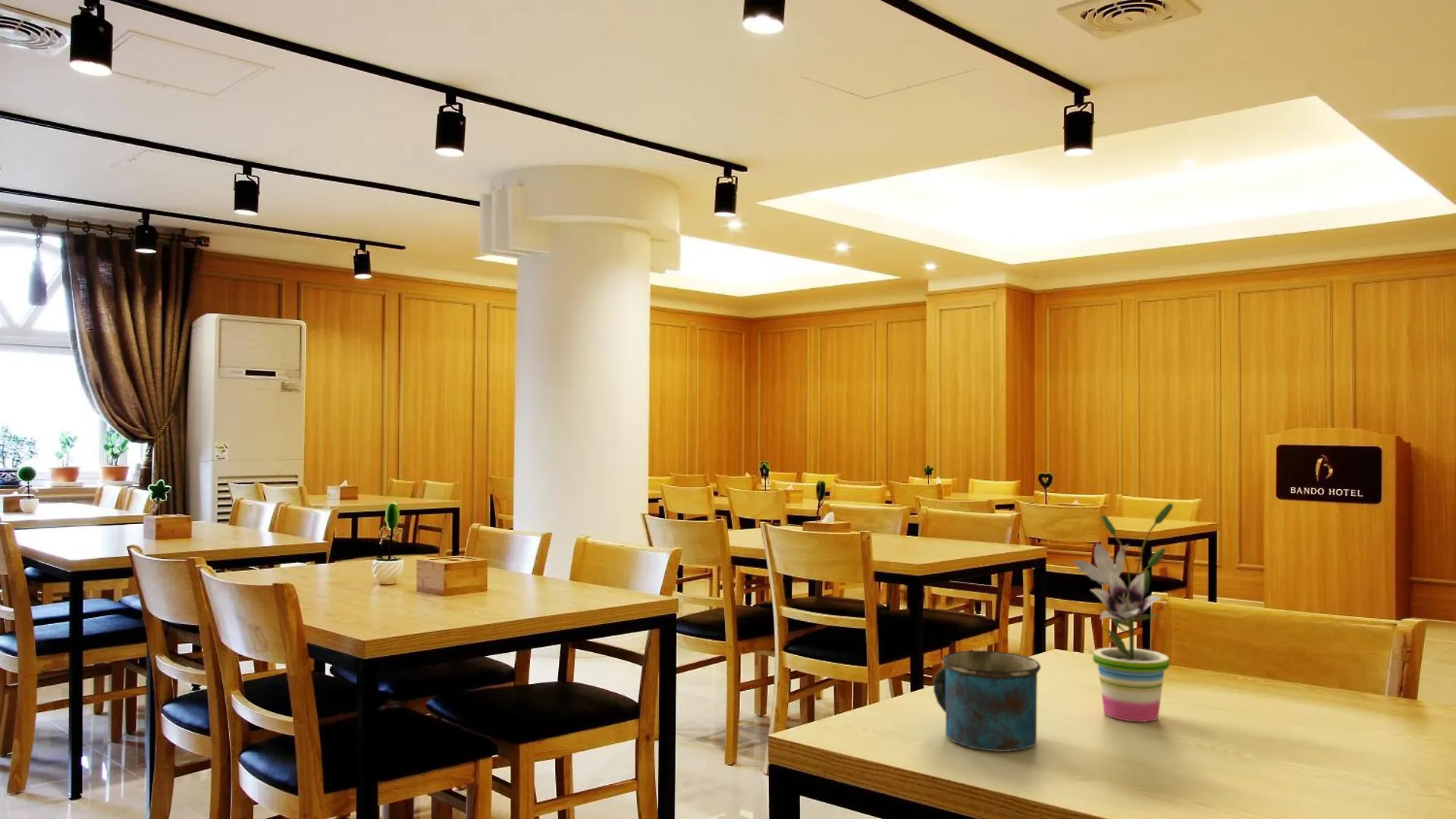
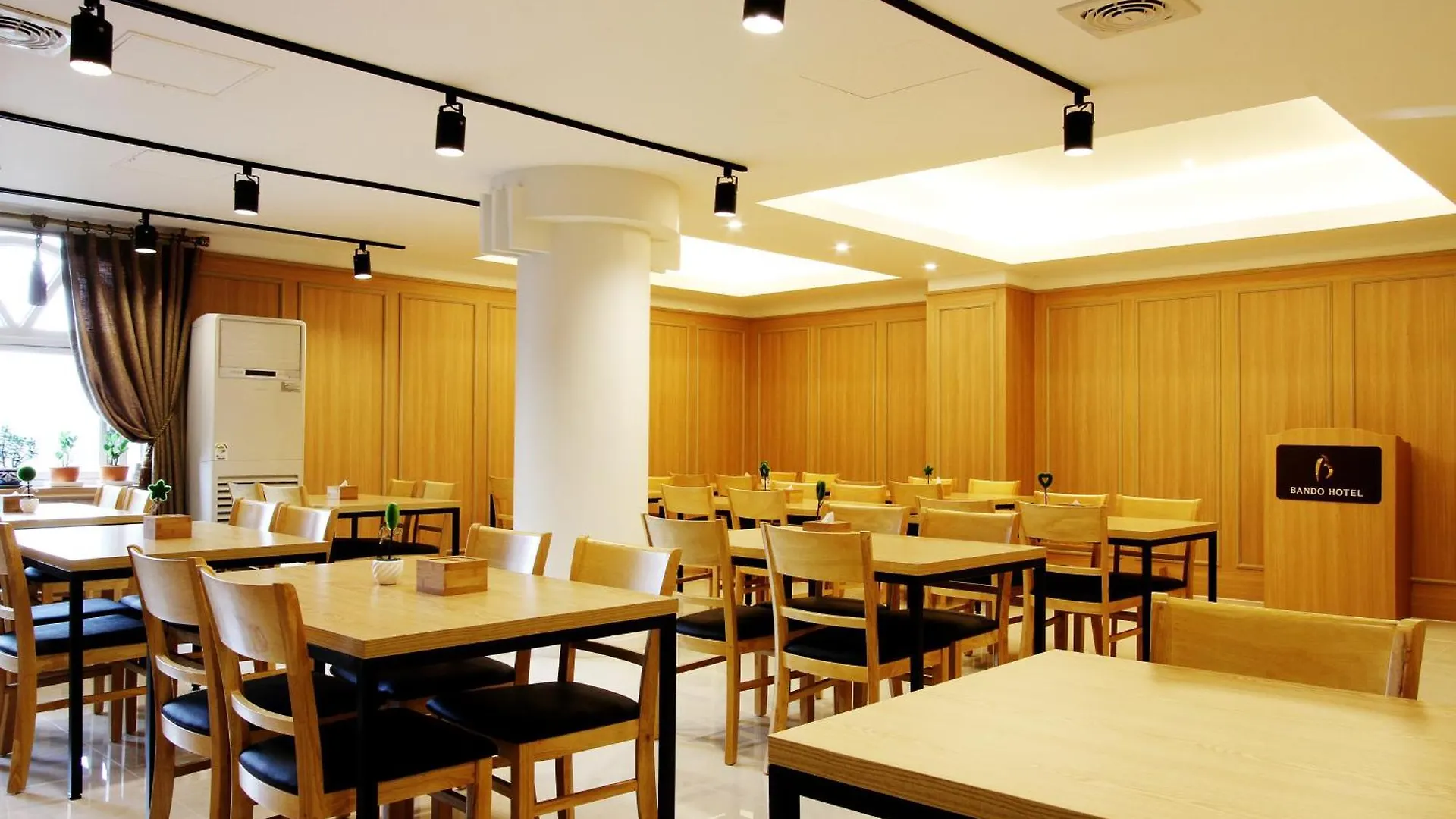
- mug (982, 697)
- potted plant (1115, 607)
